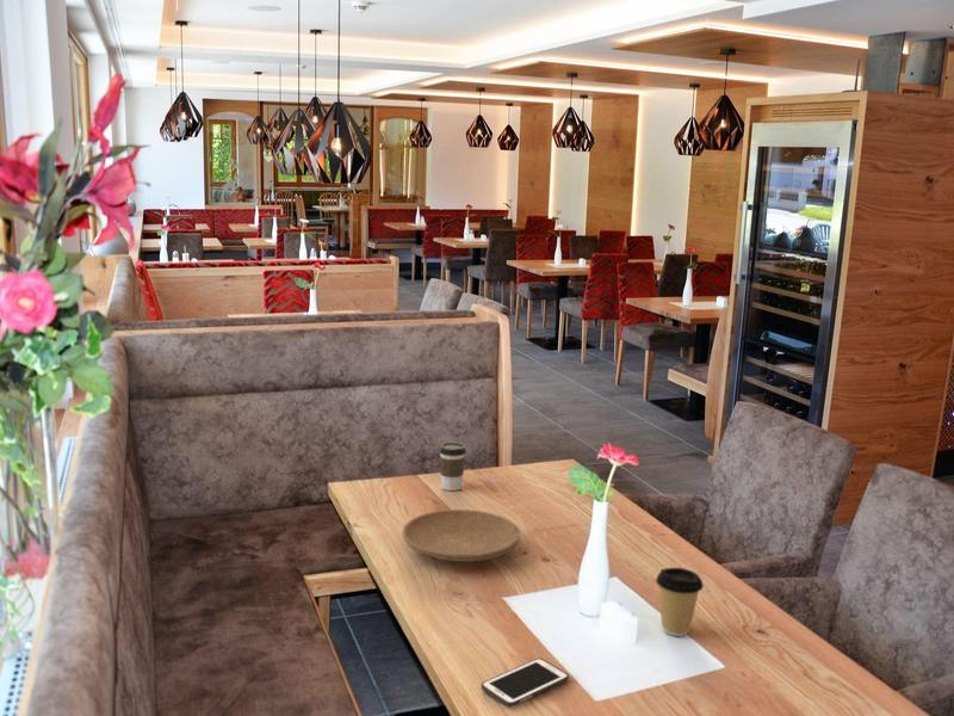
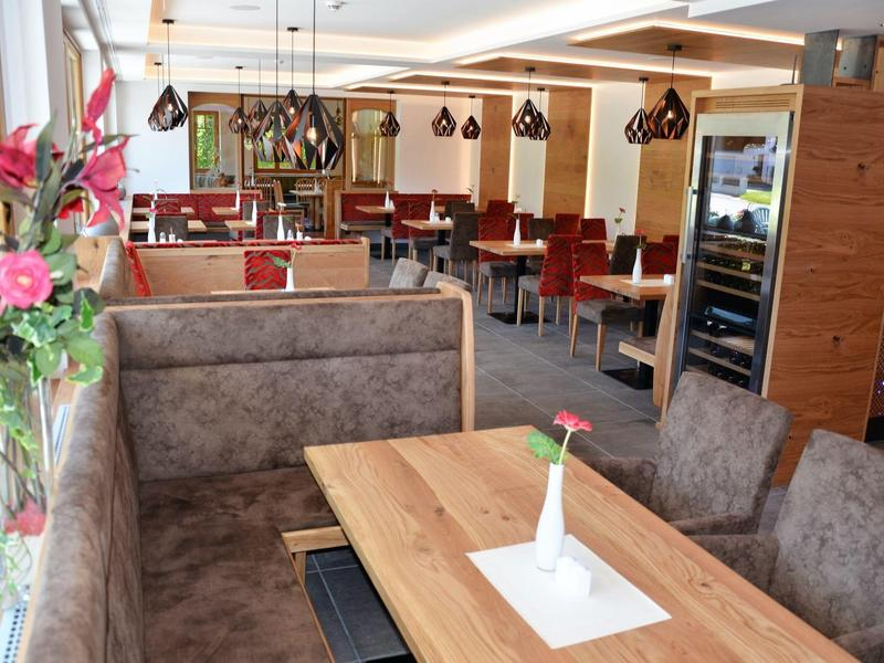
- coffee cup (452, 467)
- cell phone (525, 681)
- coffee cup (677, 601)
- plate (460, 539)
